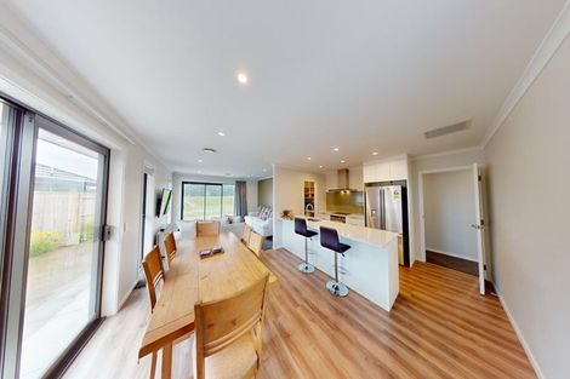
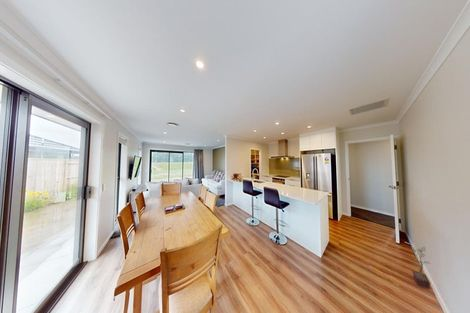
+ potted plant (419, 265)
